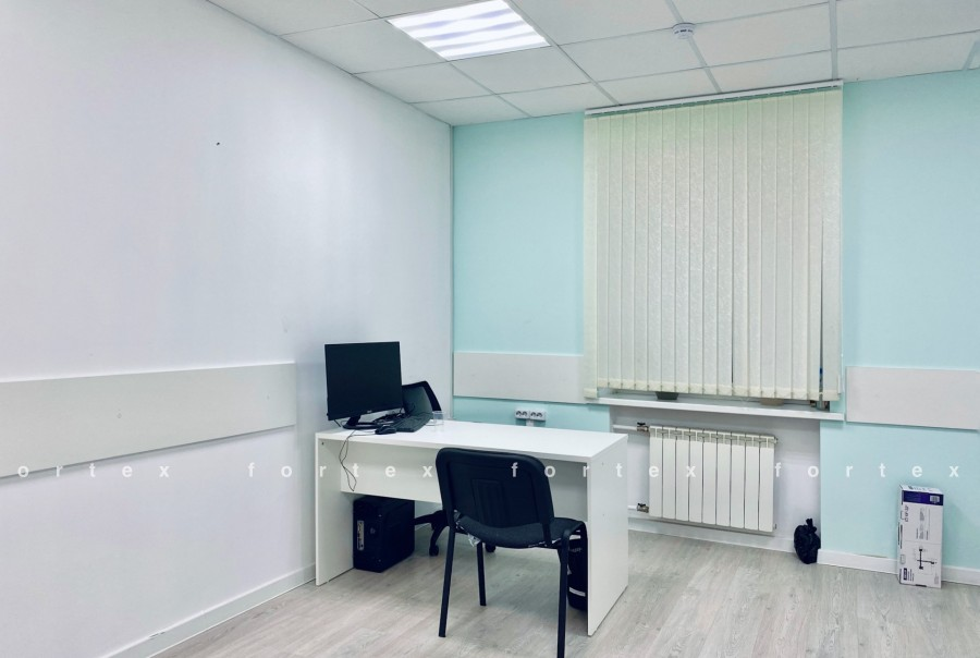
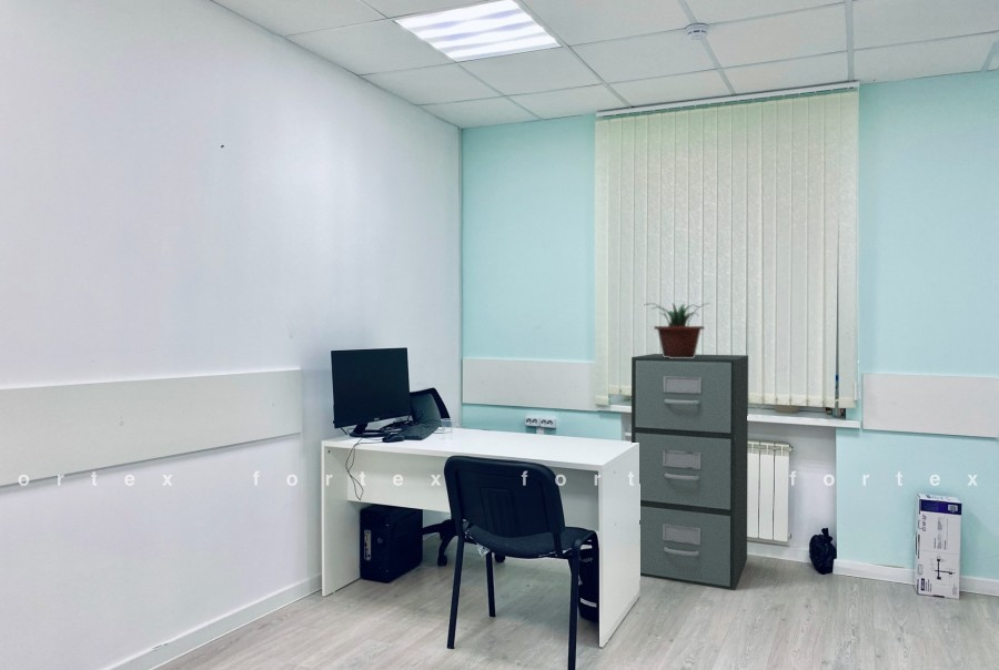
+ potted plant (676, 329)
+ filing cabinet (690, 461)
